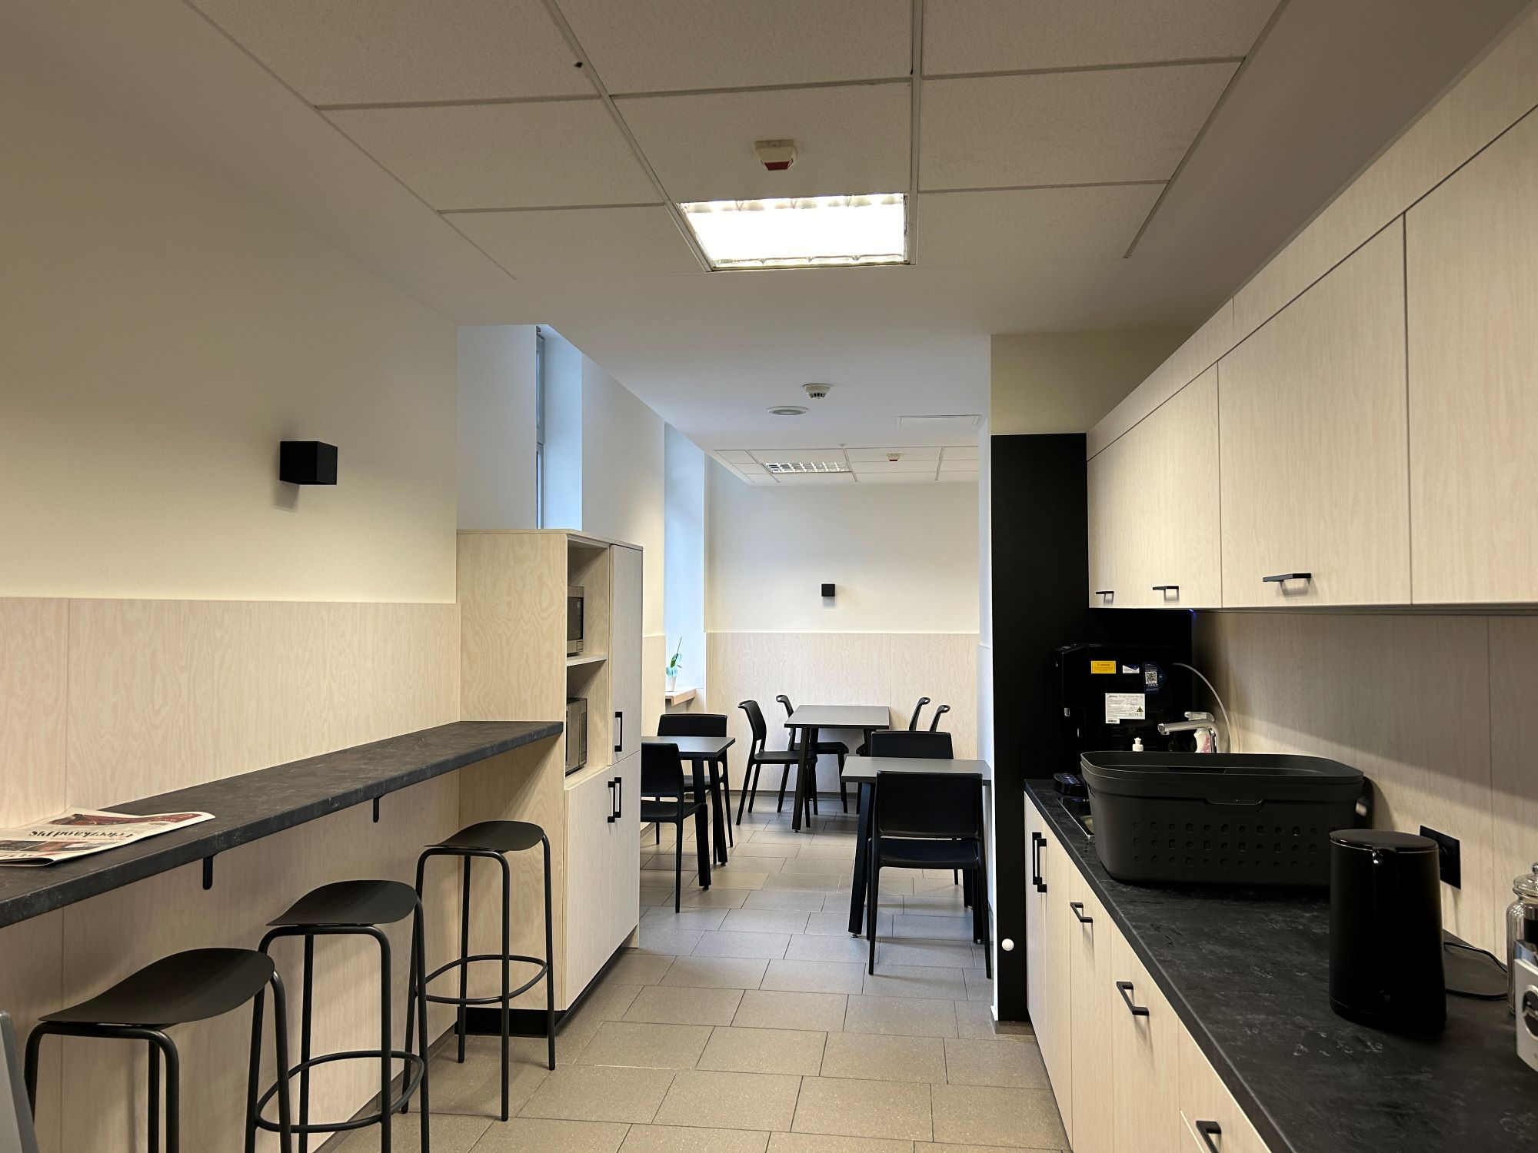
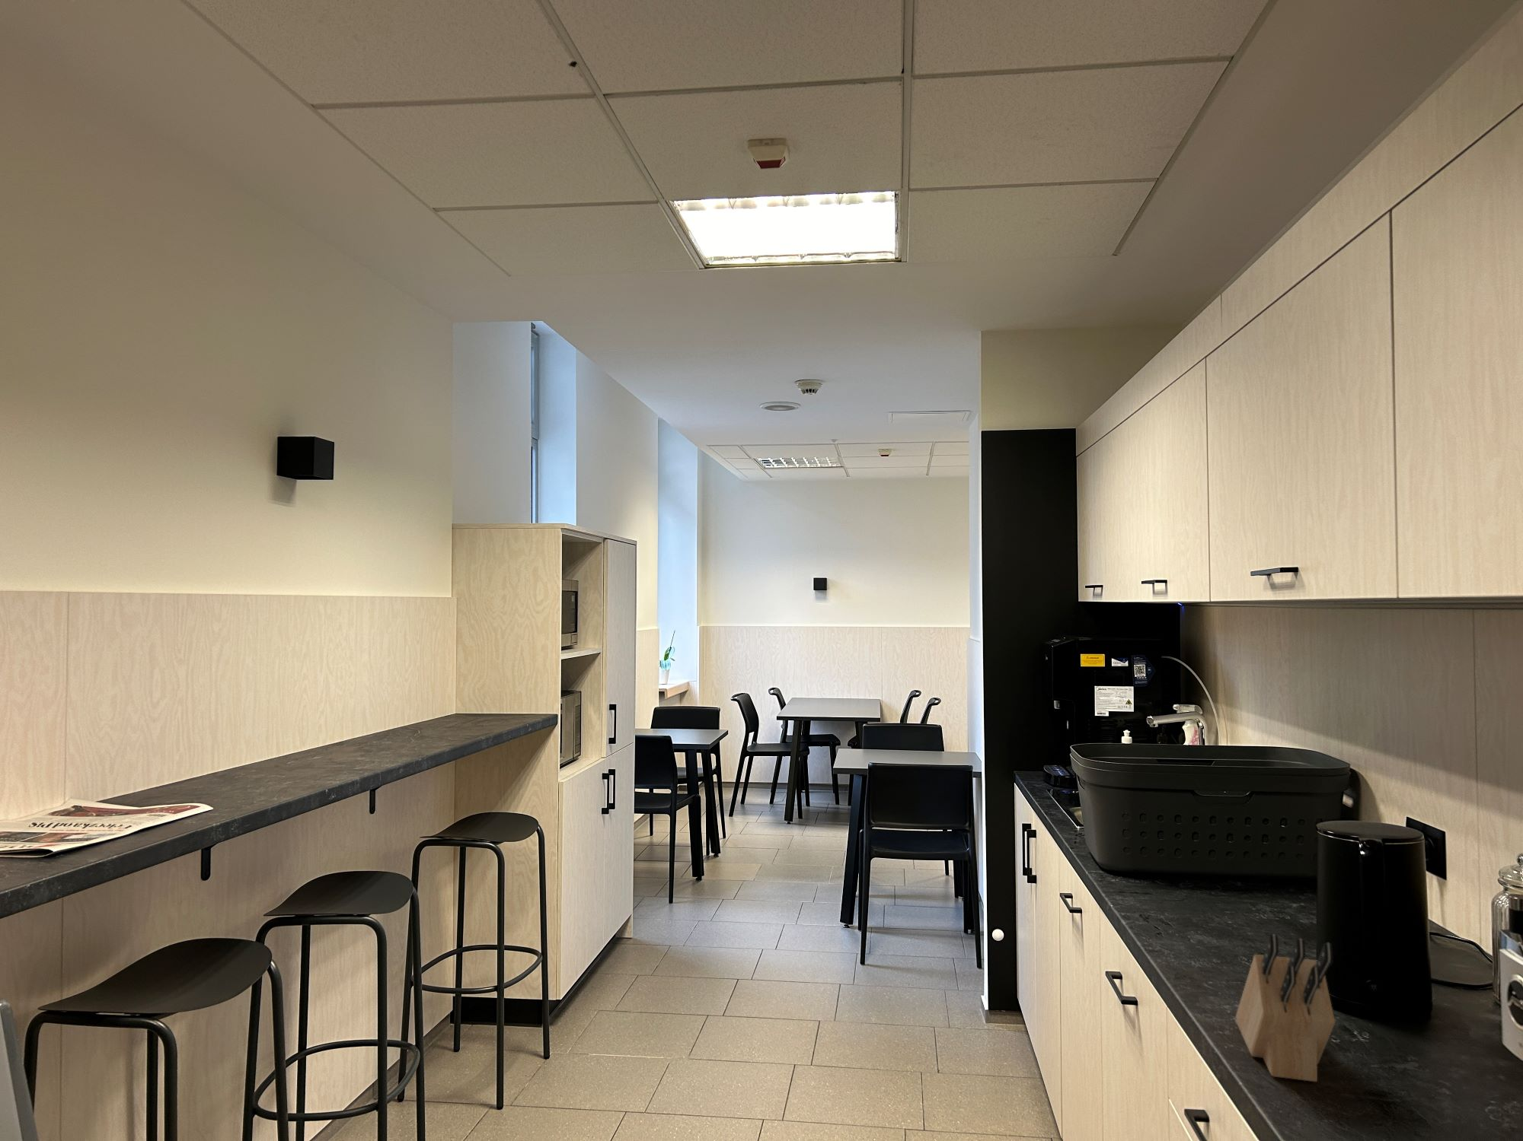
+ knife block (1283, 988)
